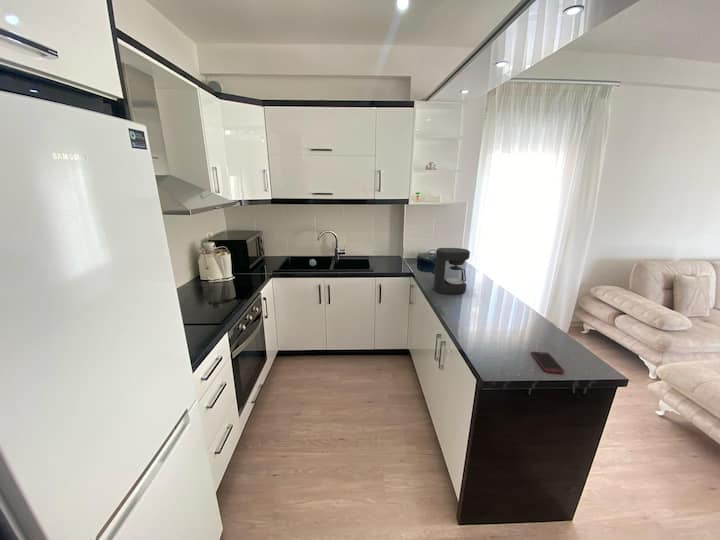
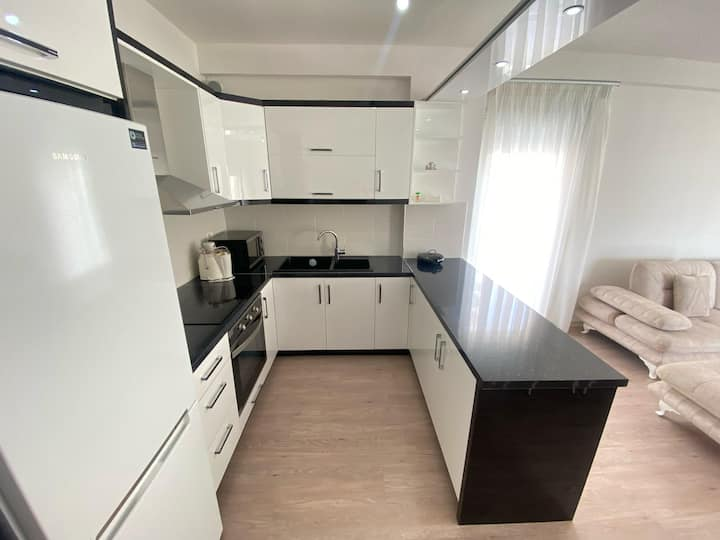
- coffee maker (452, 269)
- cell phone (546, 361)
